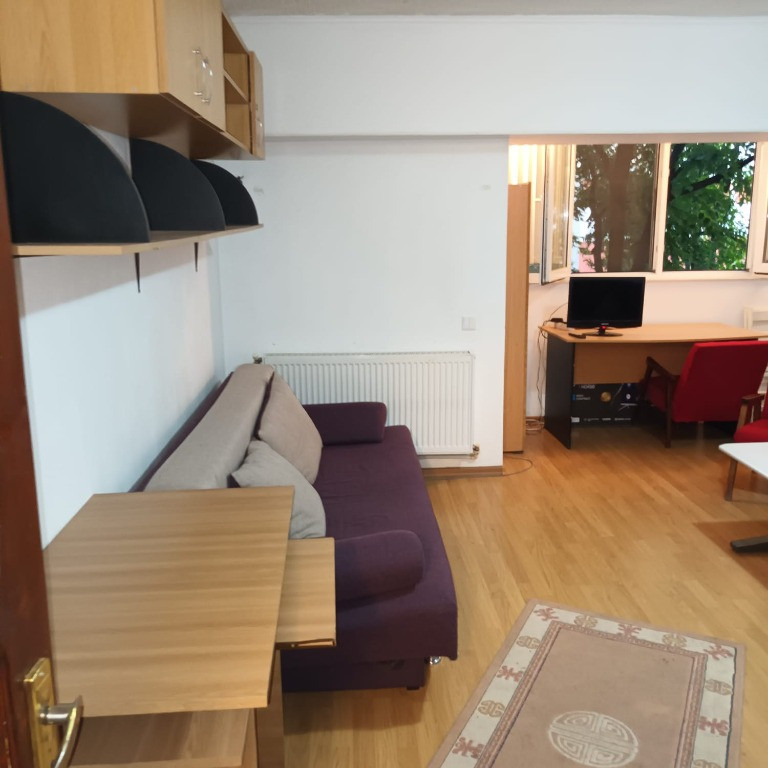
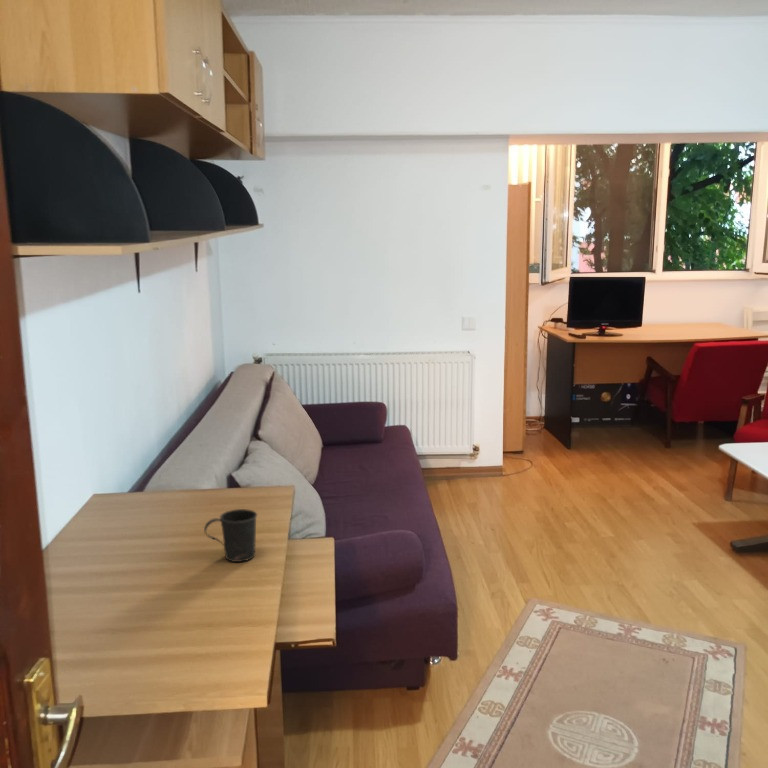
+ mug (231, 536)
